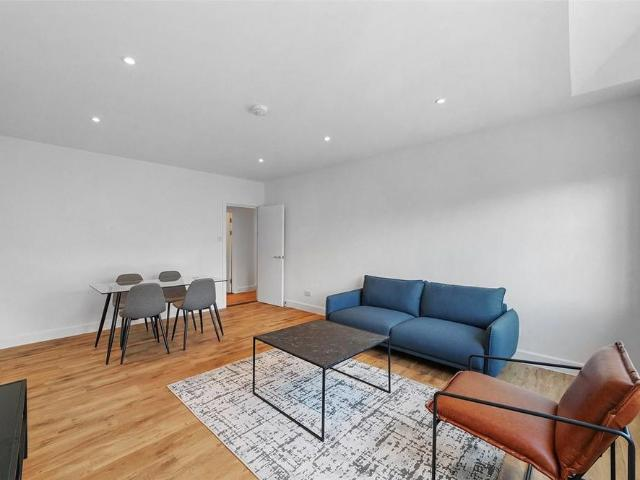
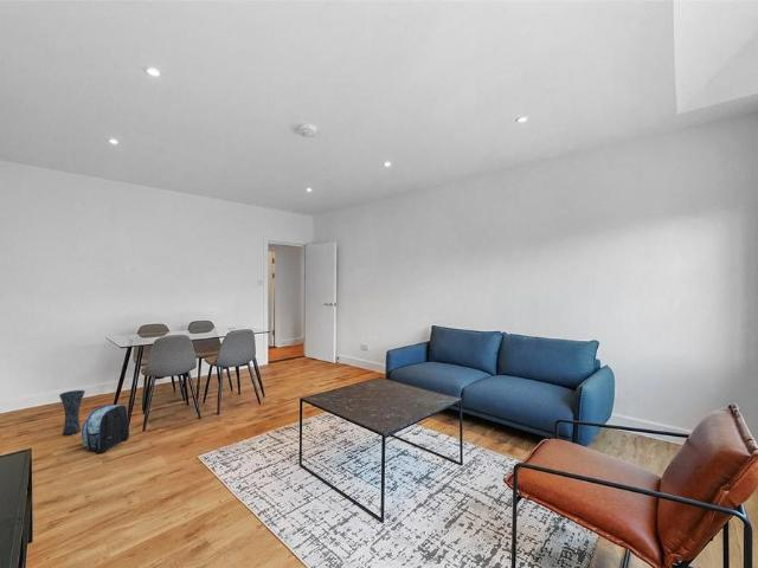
+ vase (71, 412)
+ backpack (104, 425)
